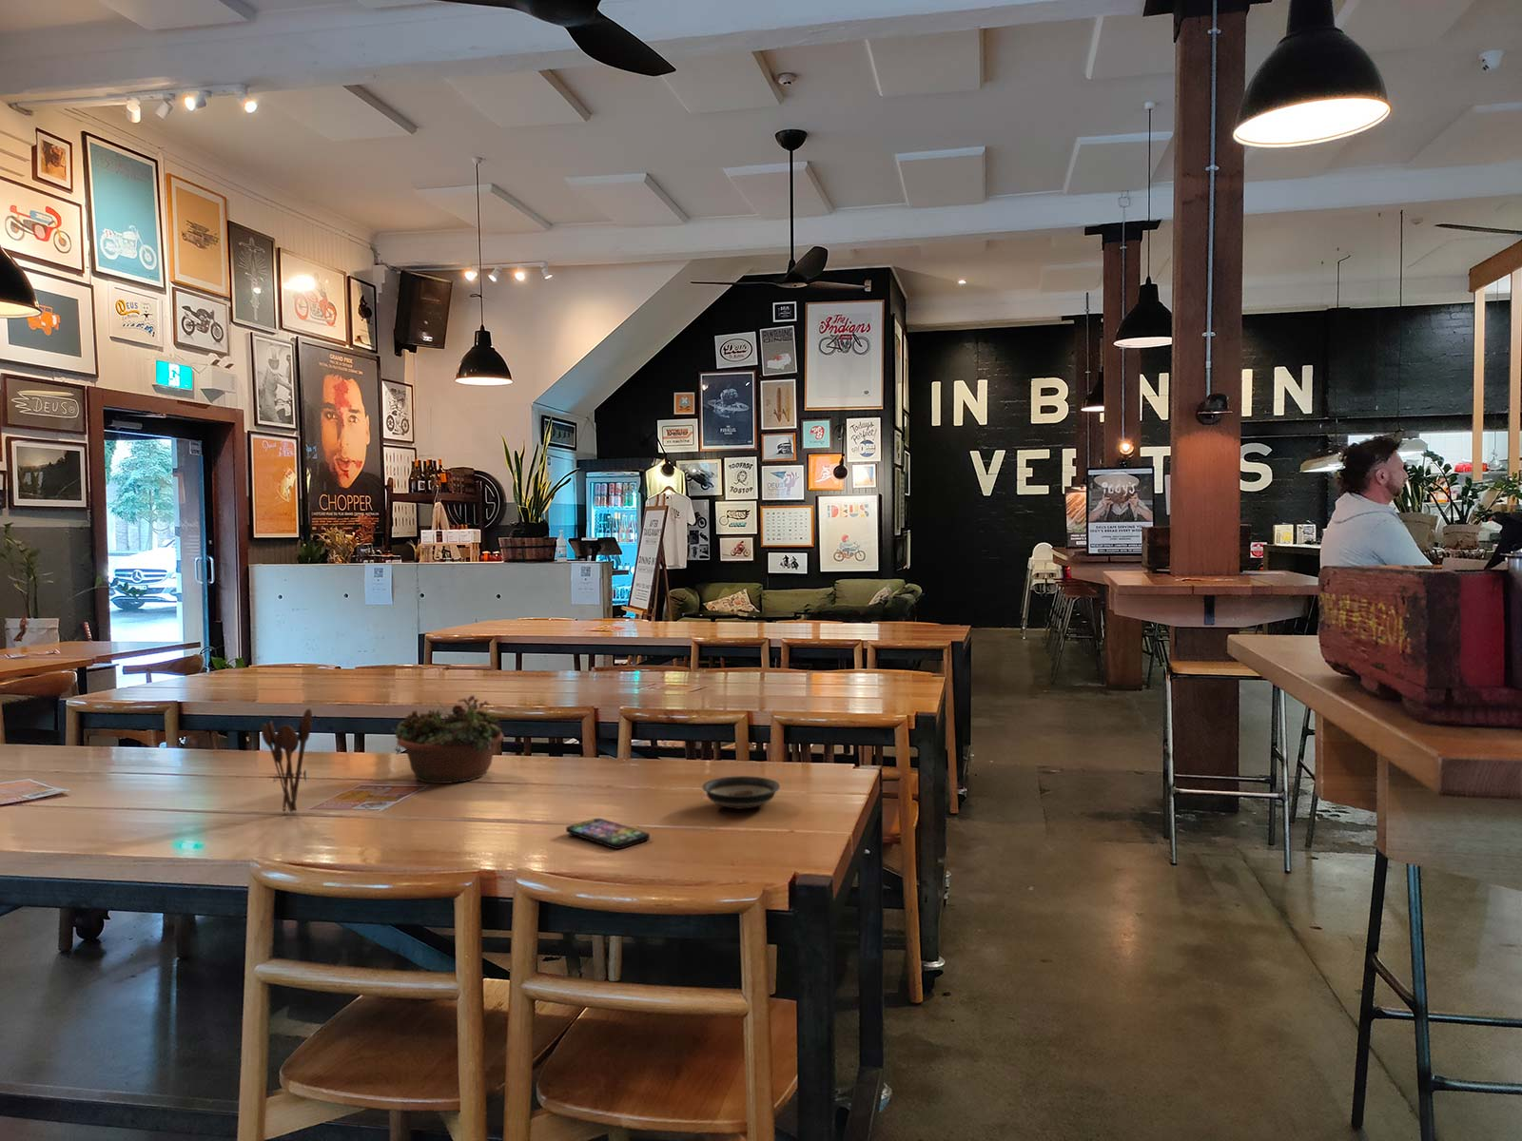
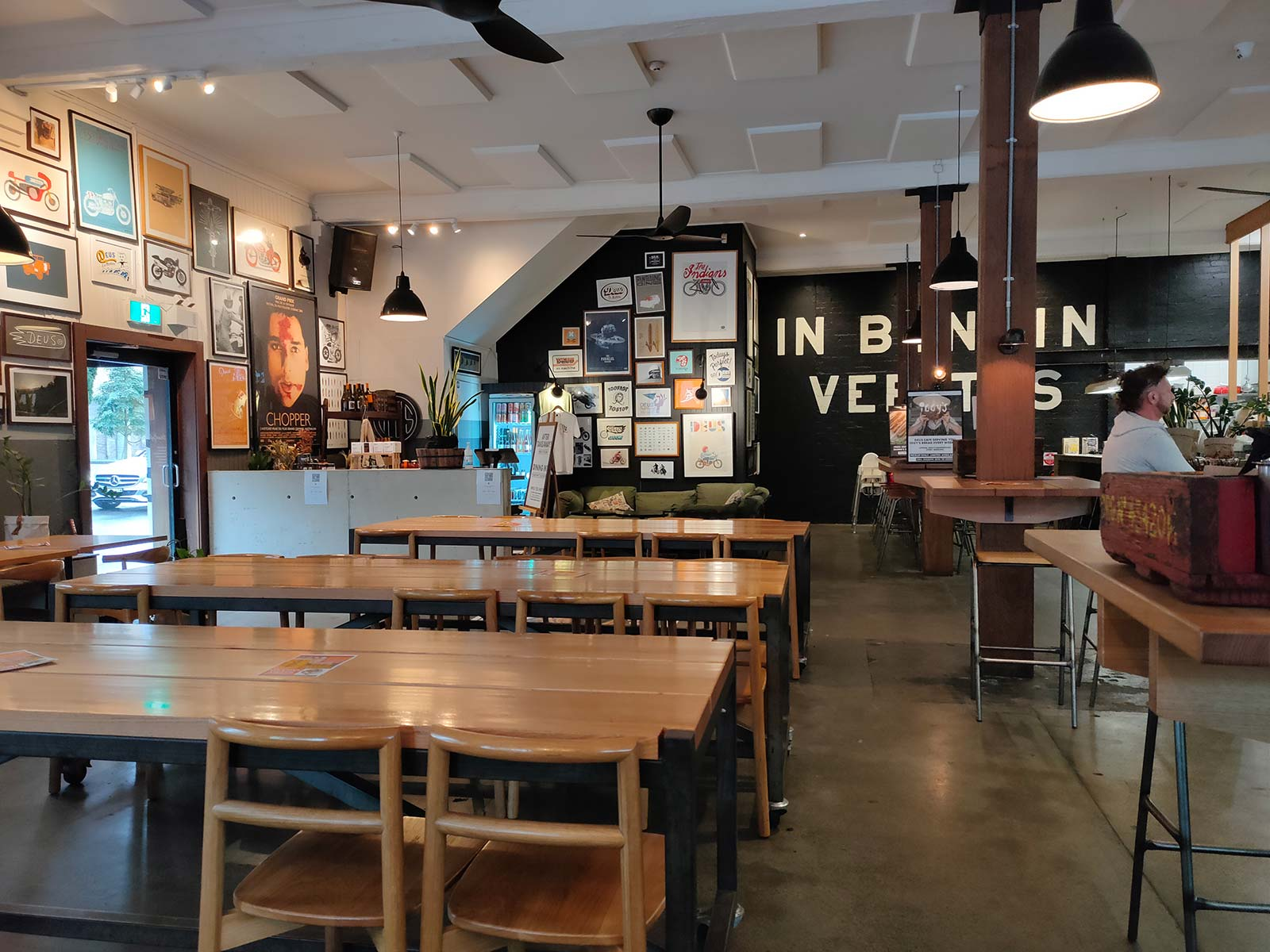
- smartphone (606, 833)
- succulent planter (448, 735)
- utensil holder (290, 761)
- saucer (741, 795)
